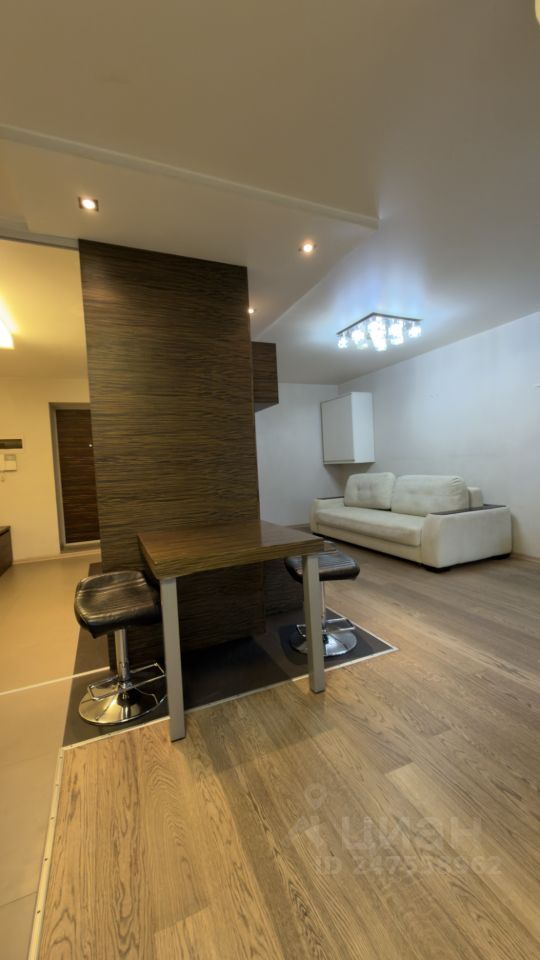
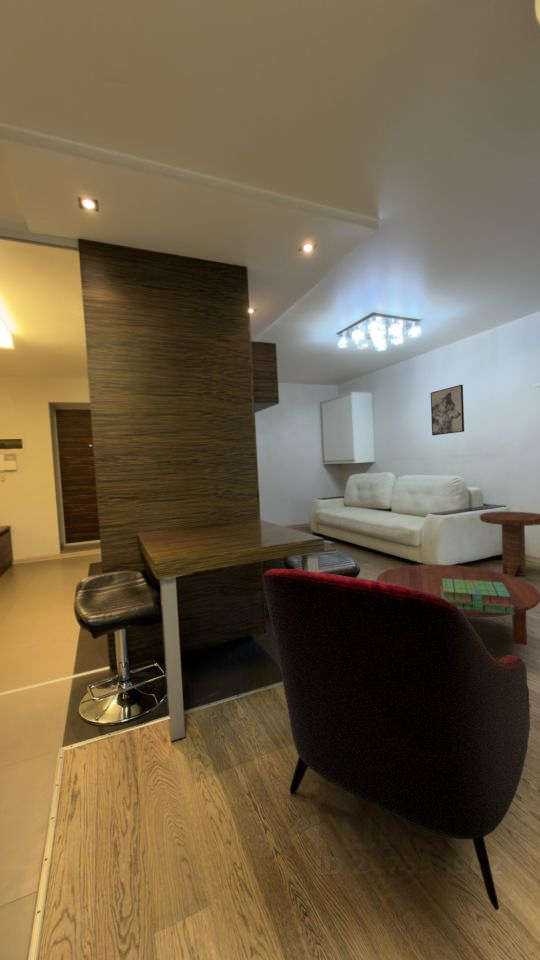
+ armchair (391, 669)
+ coffee table (460, 610)
+ wall art (446, 411)
+ stack of books (473, 594)
+ side table (513, 544)
